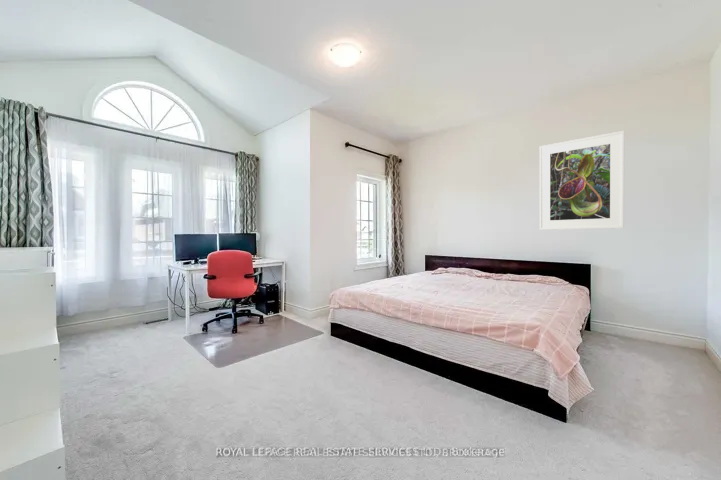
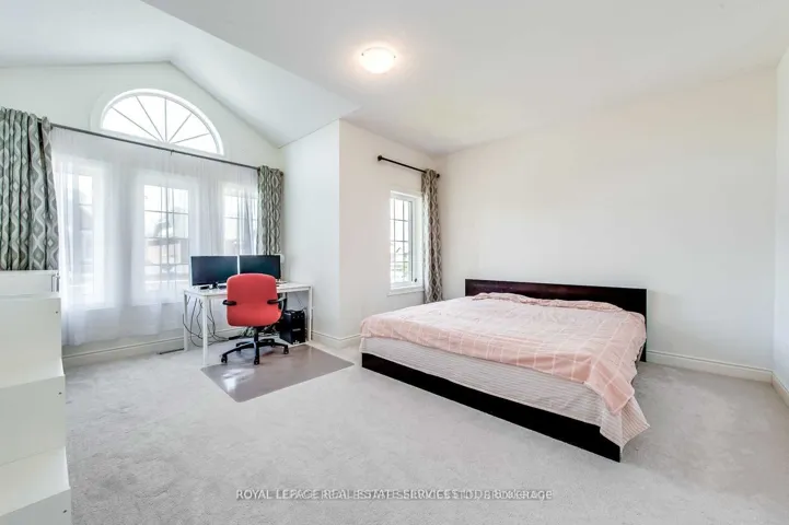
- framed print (578, 184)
